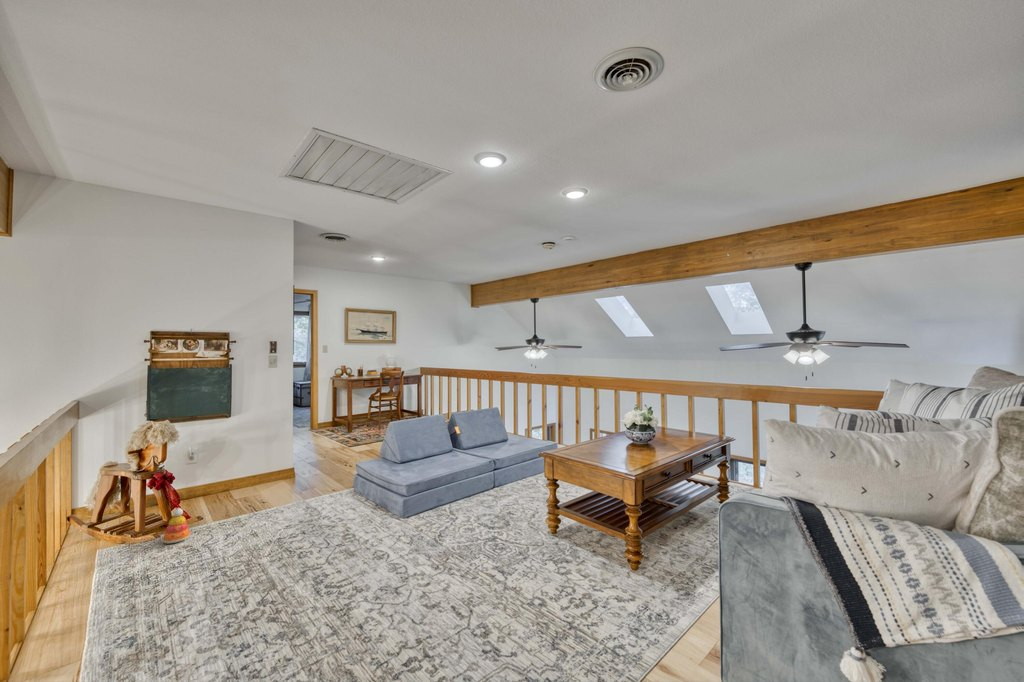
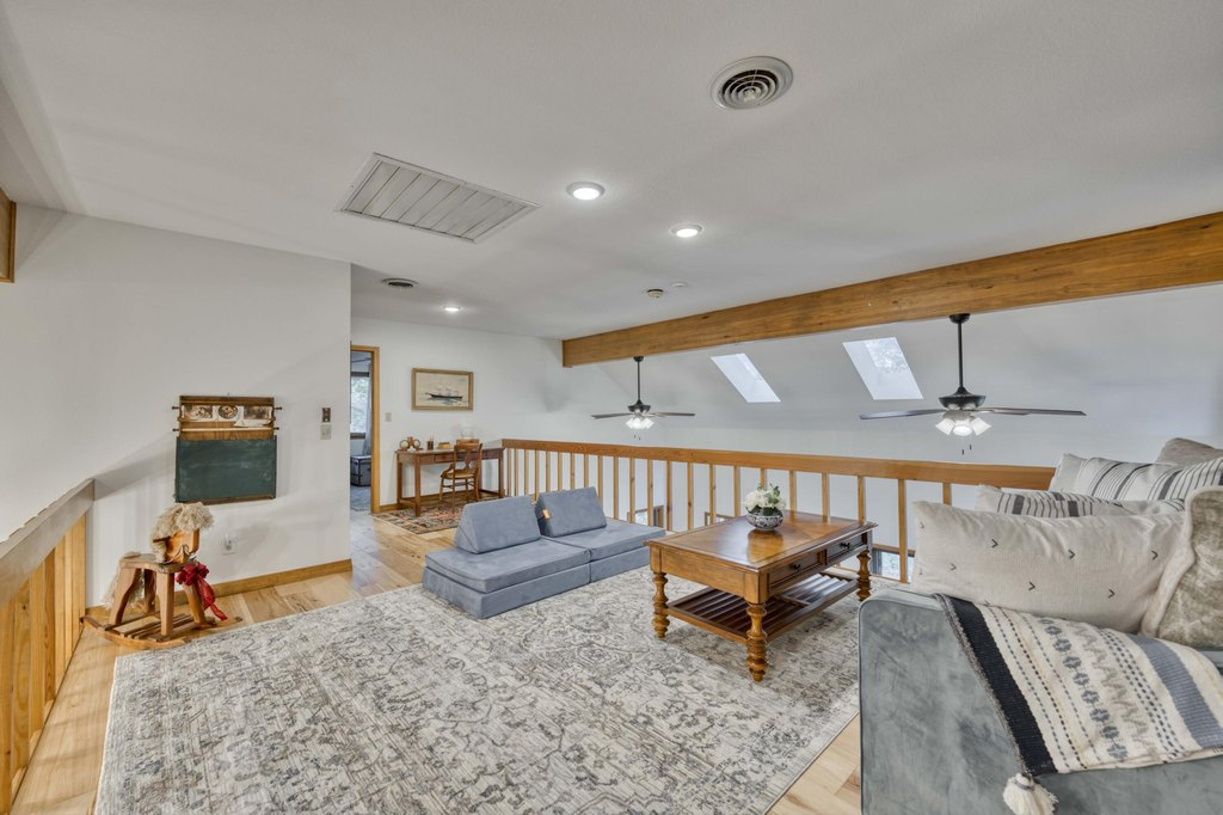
- stacking toy (176, 524)
